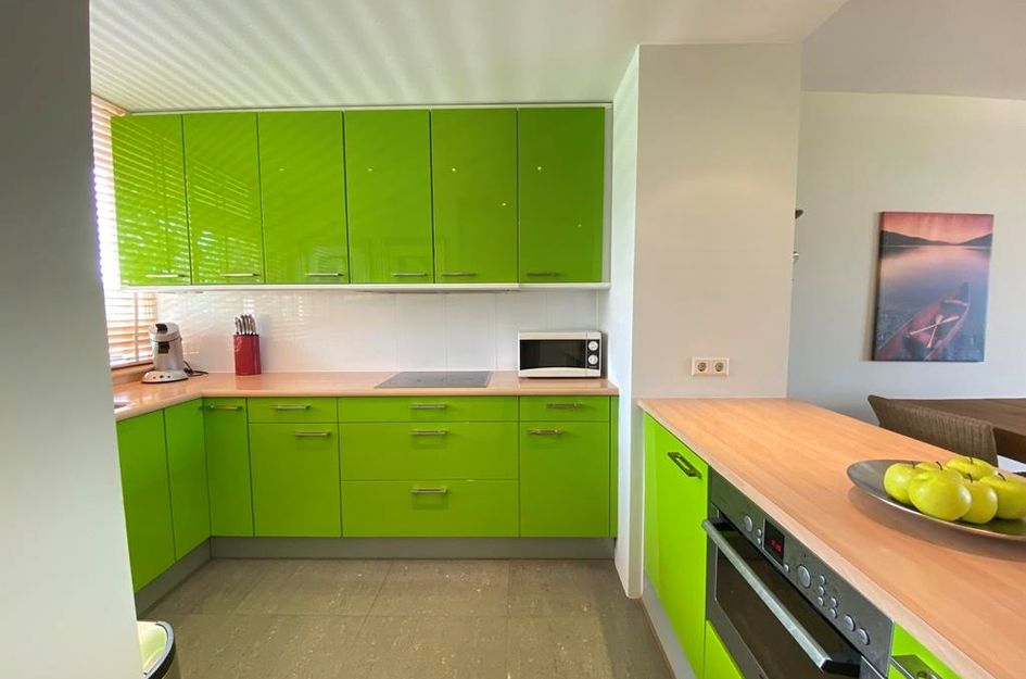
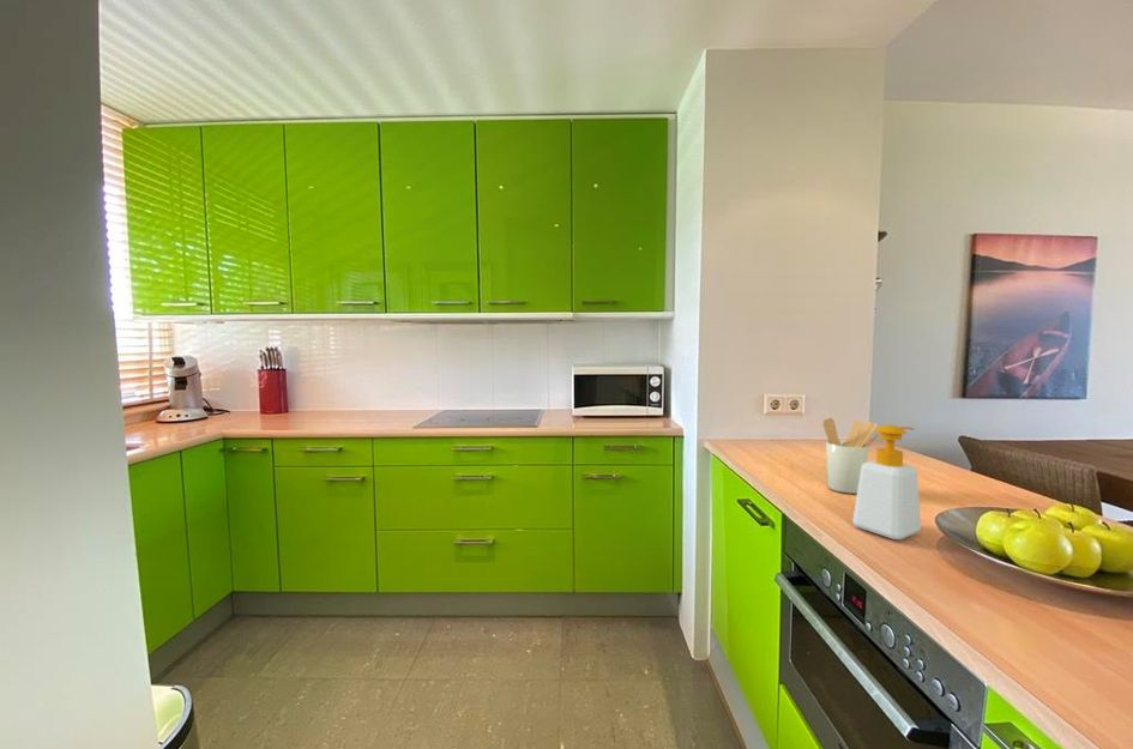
+ utensil holder (851, 453)
+ soap bottle (893, 476)
